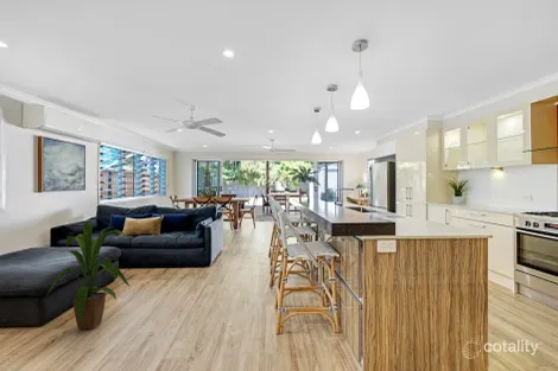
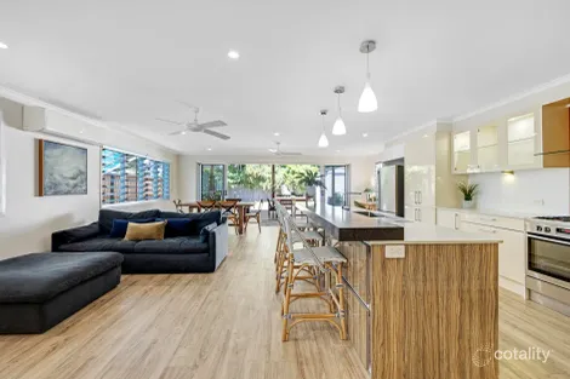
- house plant (96, 269)
